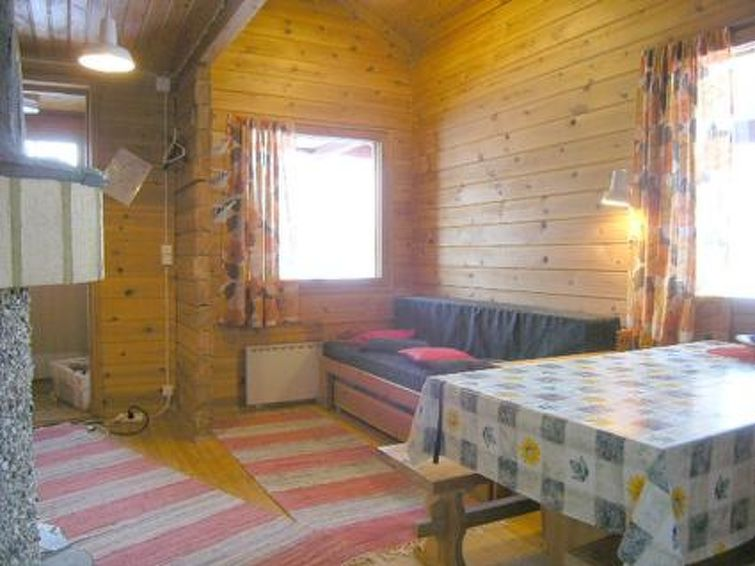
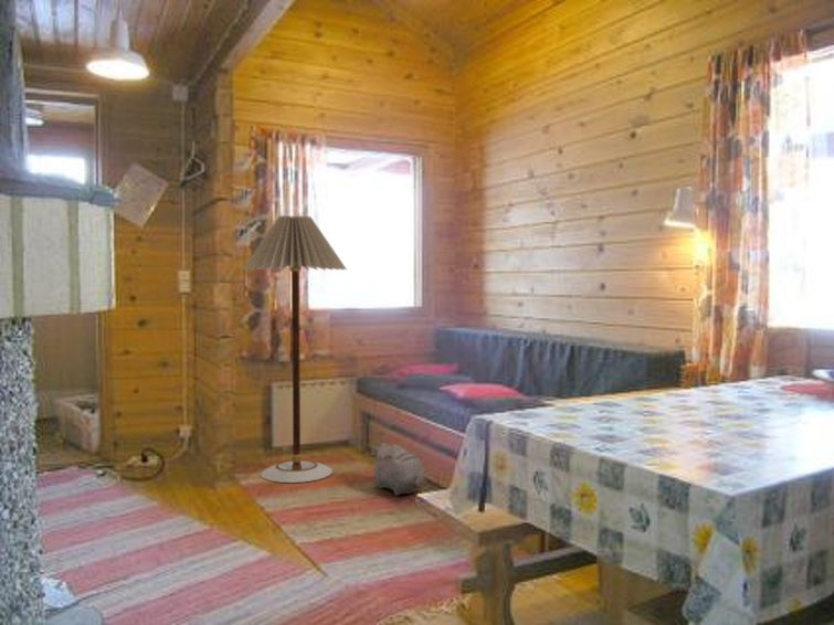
+ floor lamp (295, 345)
+ plush toy (402, 468)
